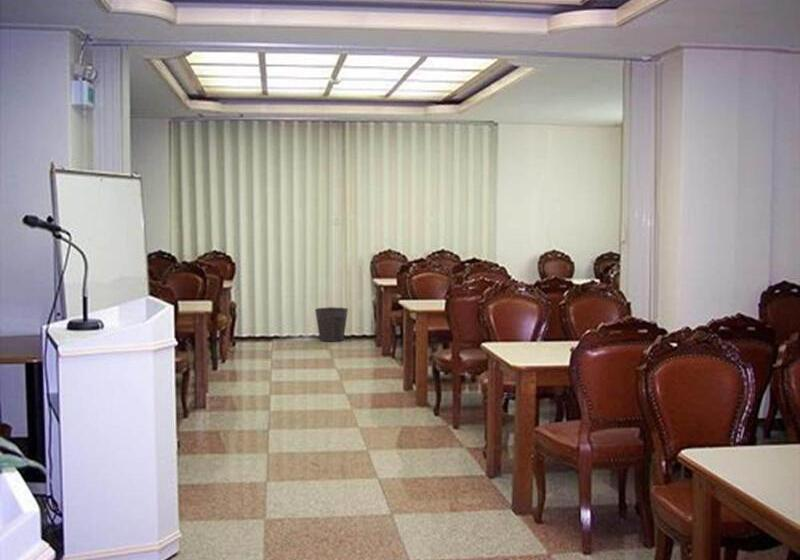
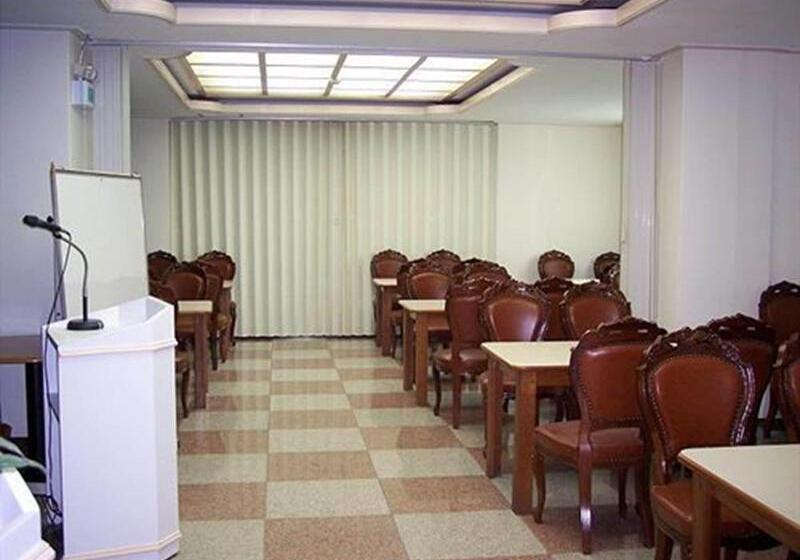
- waste bin (331, 324)
